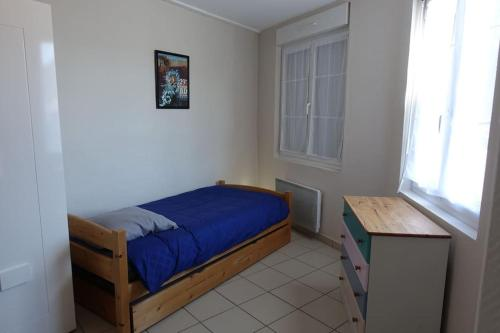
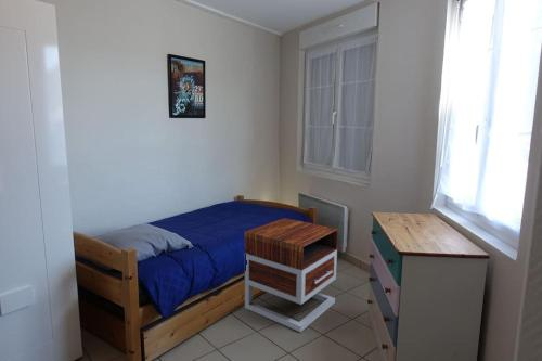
+ nightstand (293, 269)
